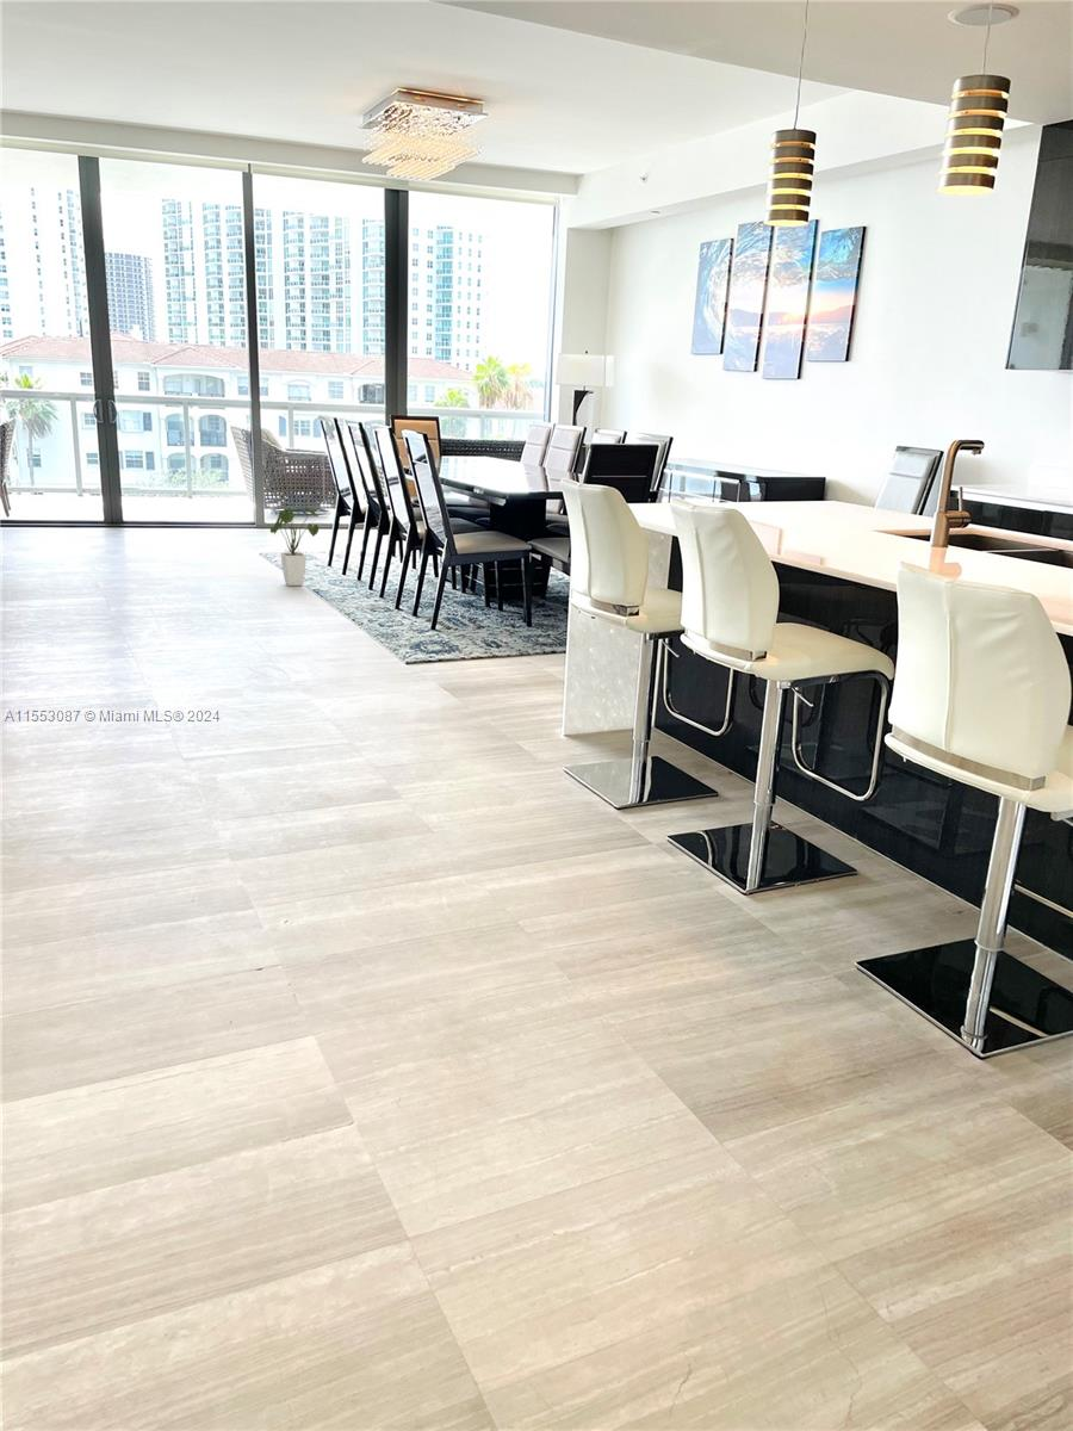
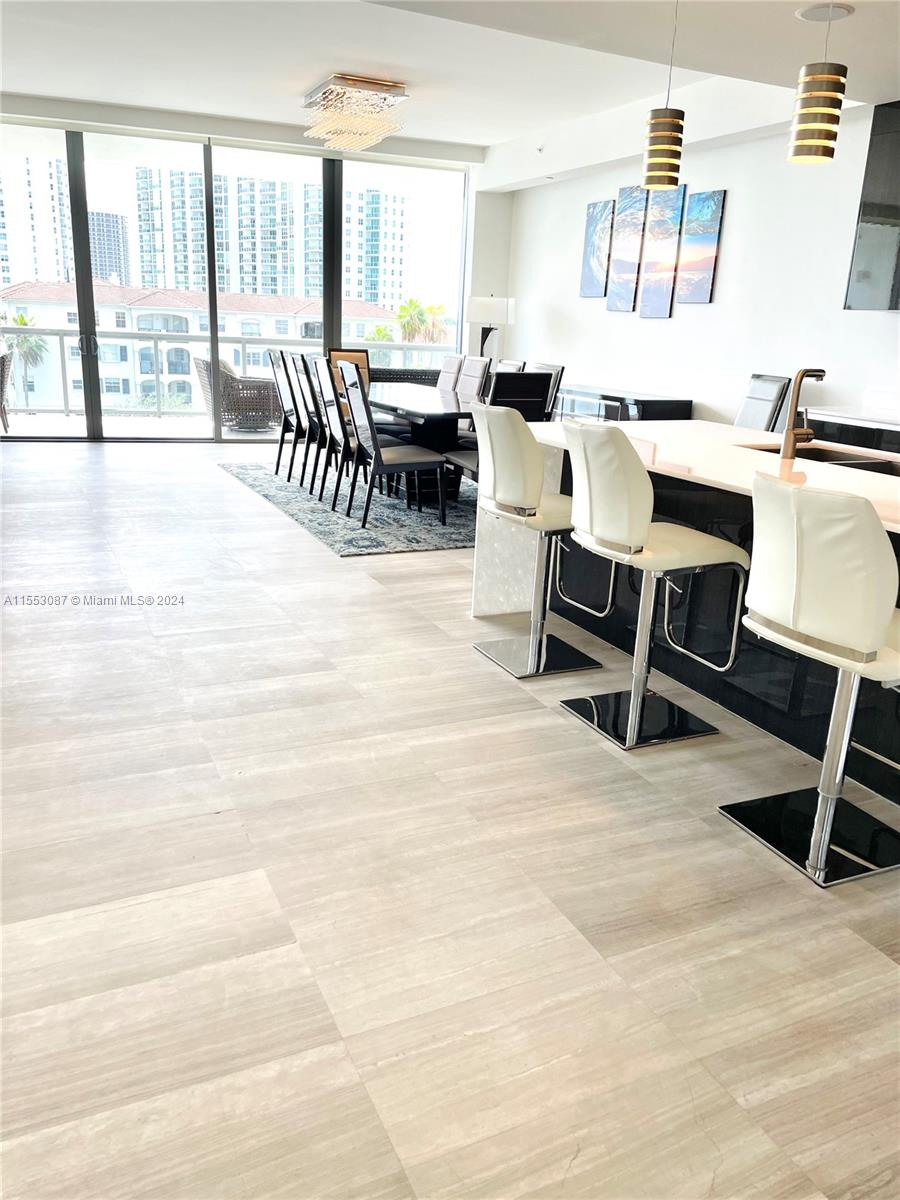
- house plant (297, 545)
